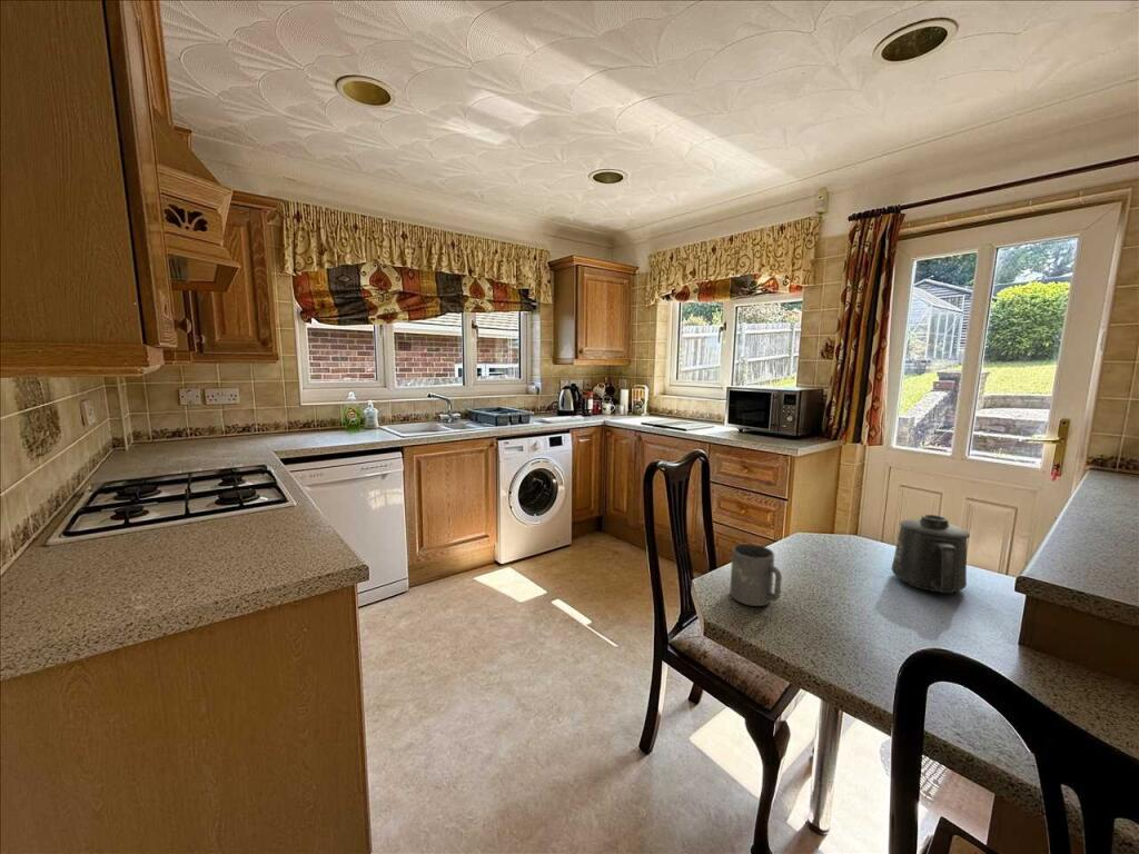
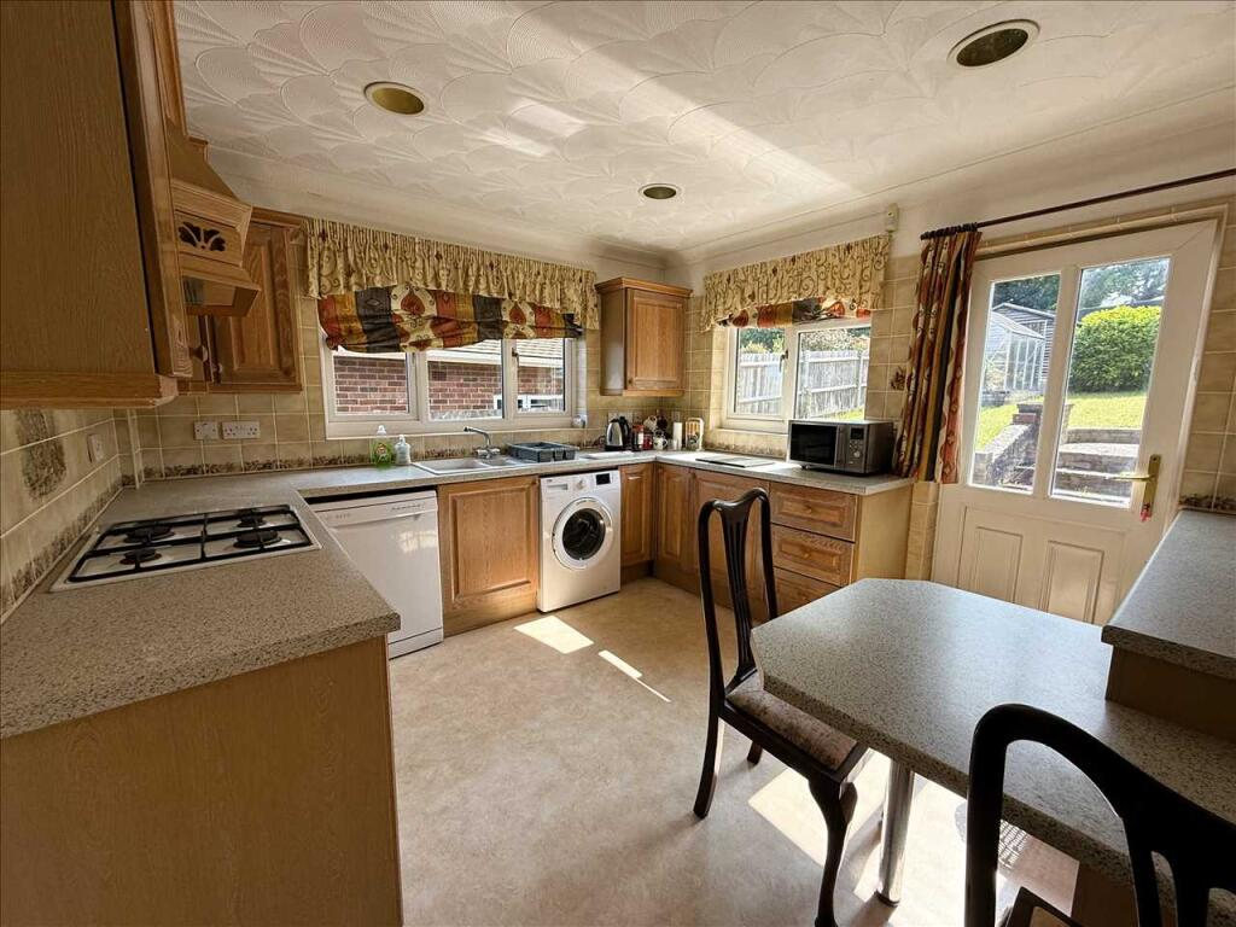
- mug (938, 554)
- mug (756, 577)
